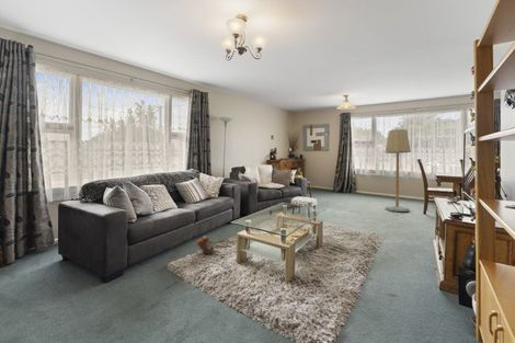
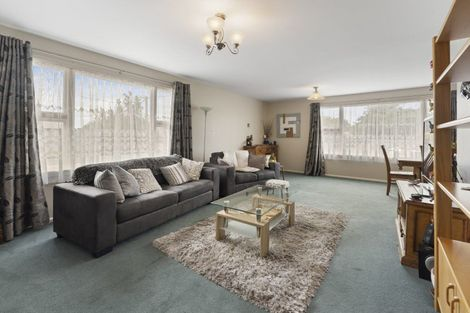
- plush toy (206, 243)
- floor lamp (397, 170)
